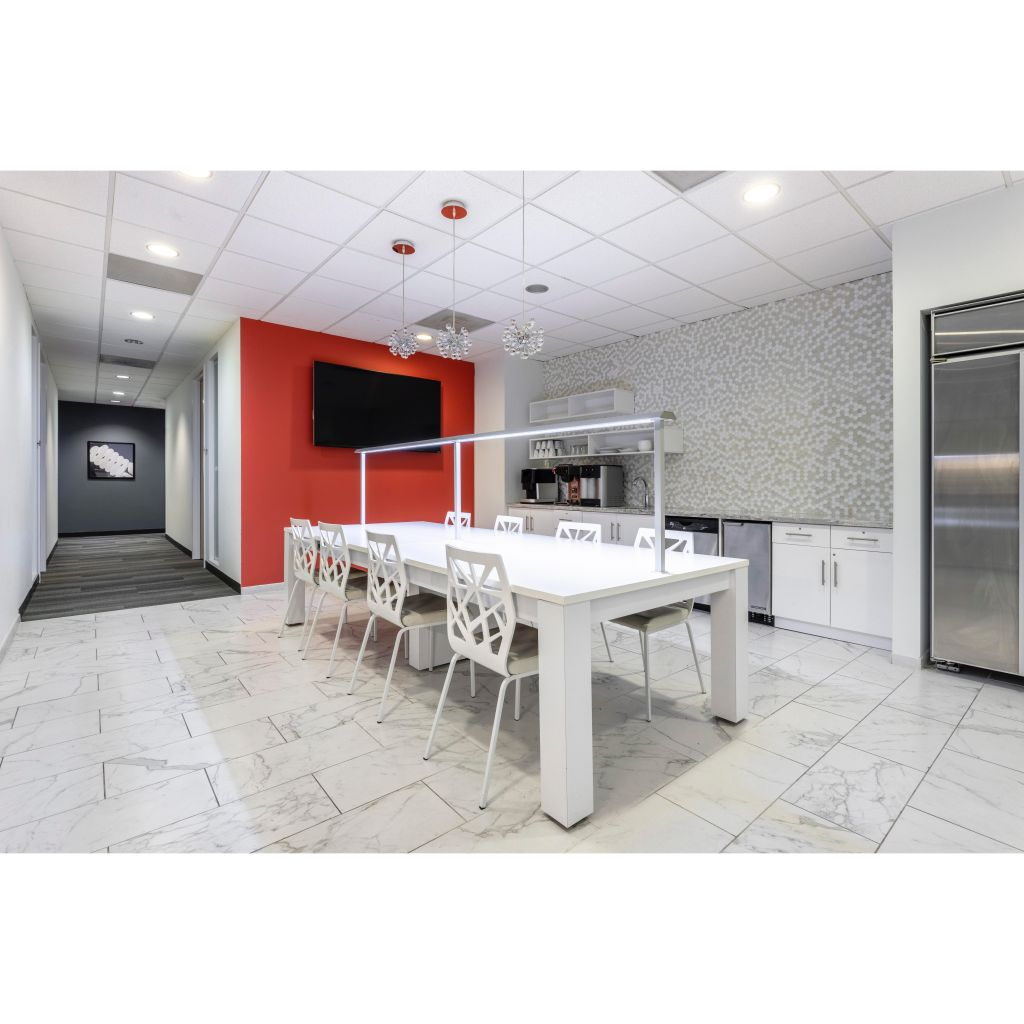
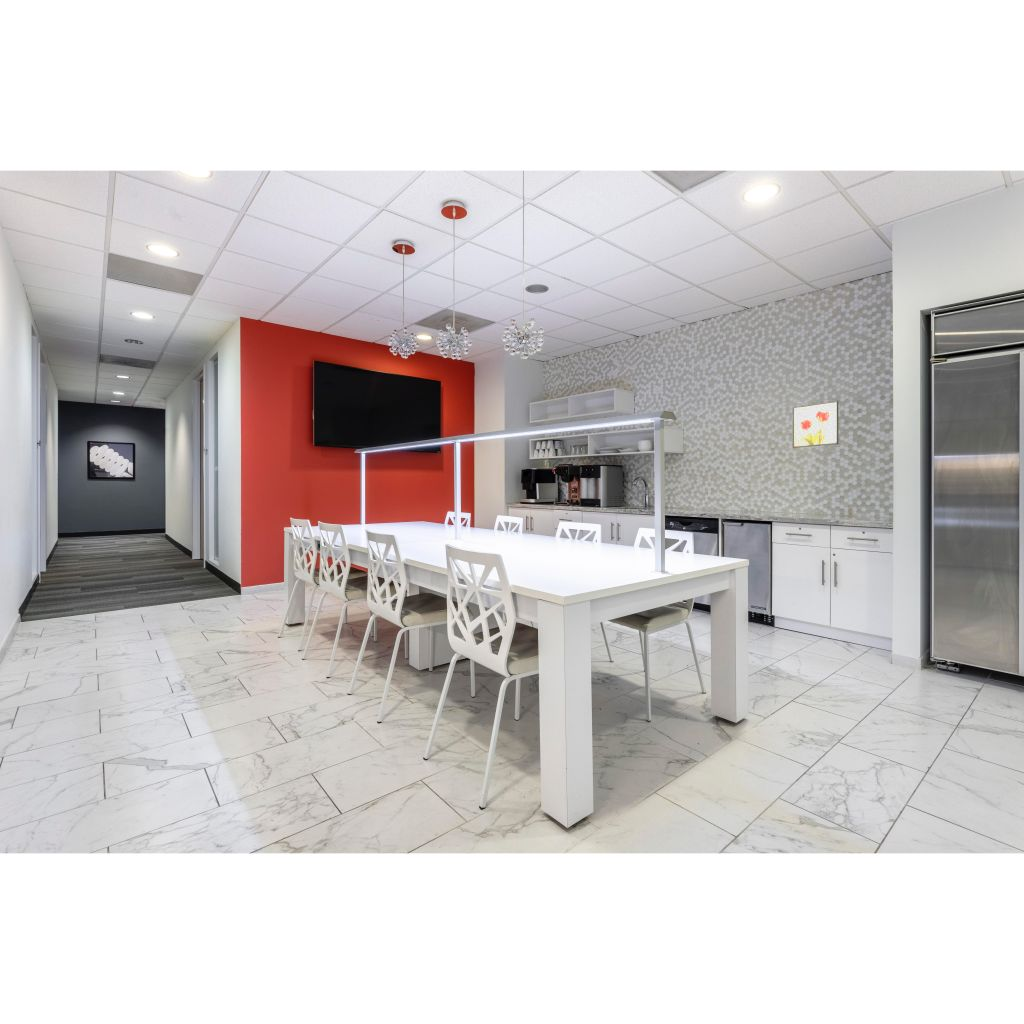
+ wall art (815, 425)
